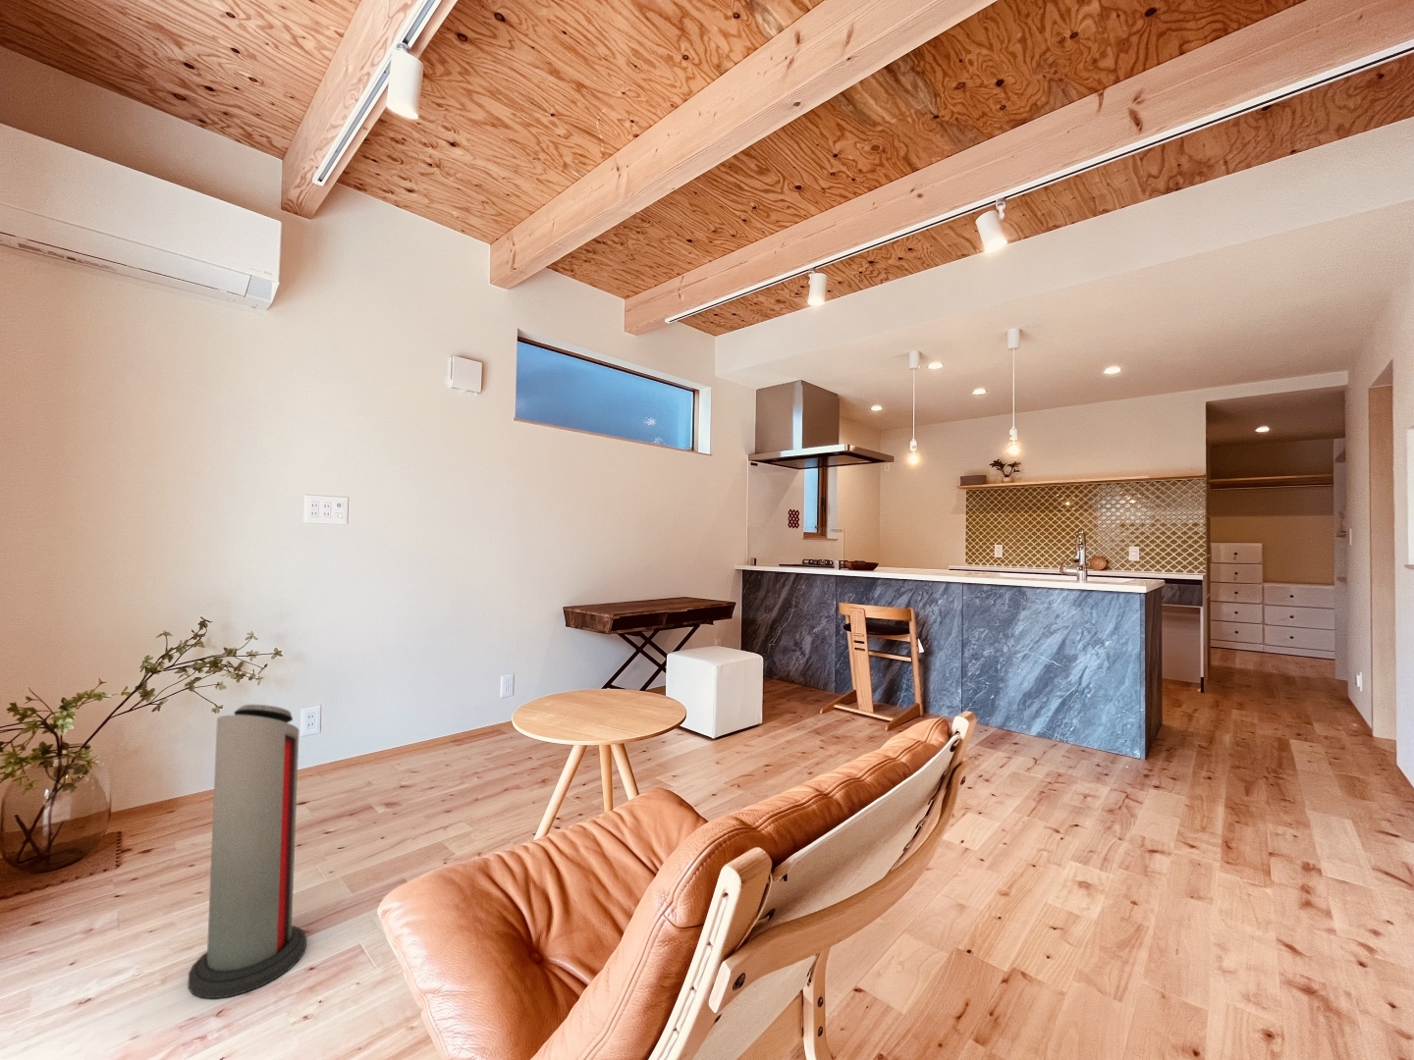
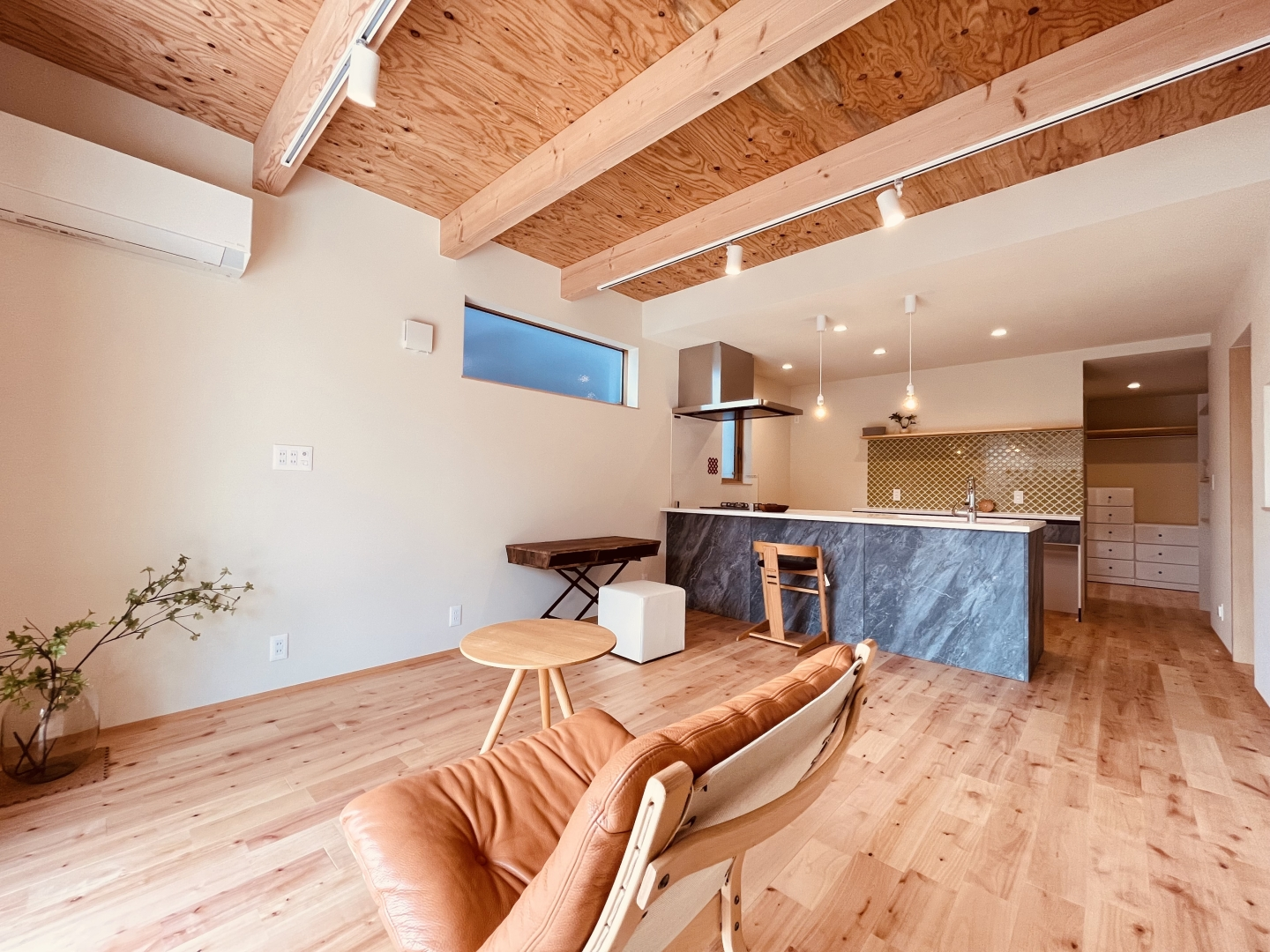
- air purifier (254, 832)
